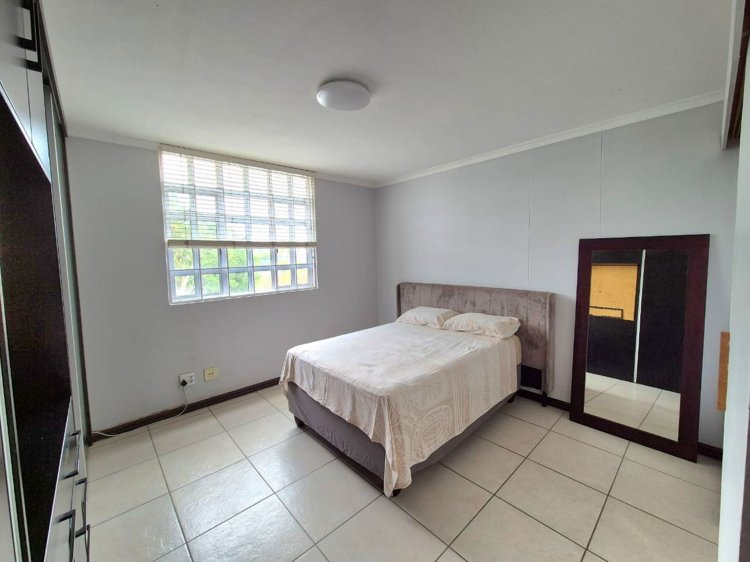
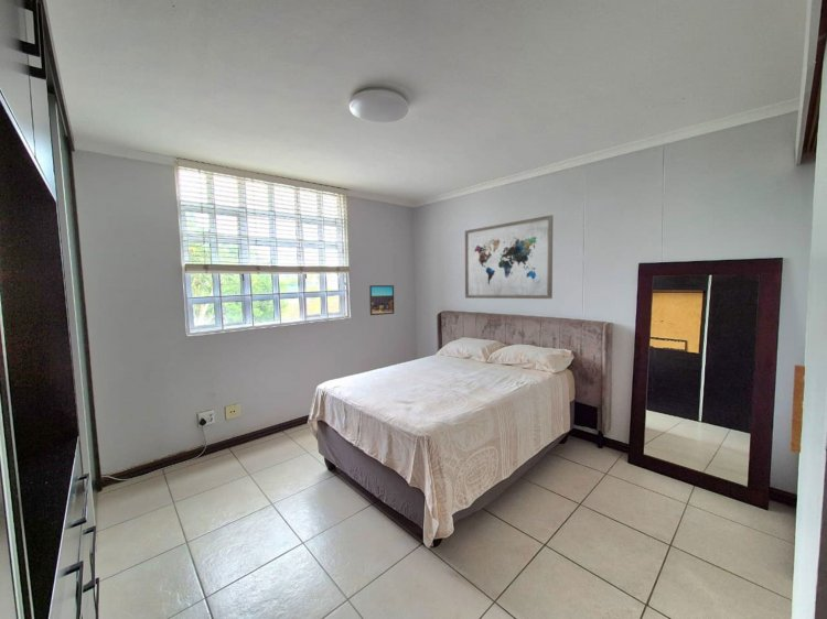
+ wall art (504, 261)
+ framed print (382, 300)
